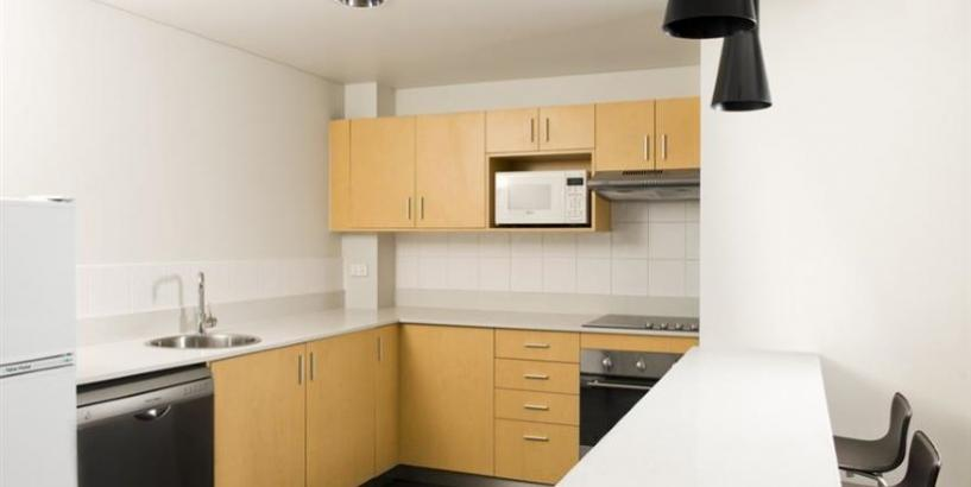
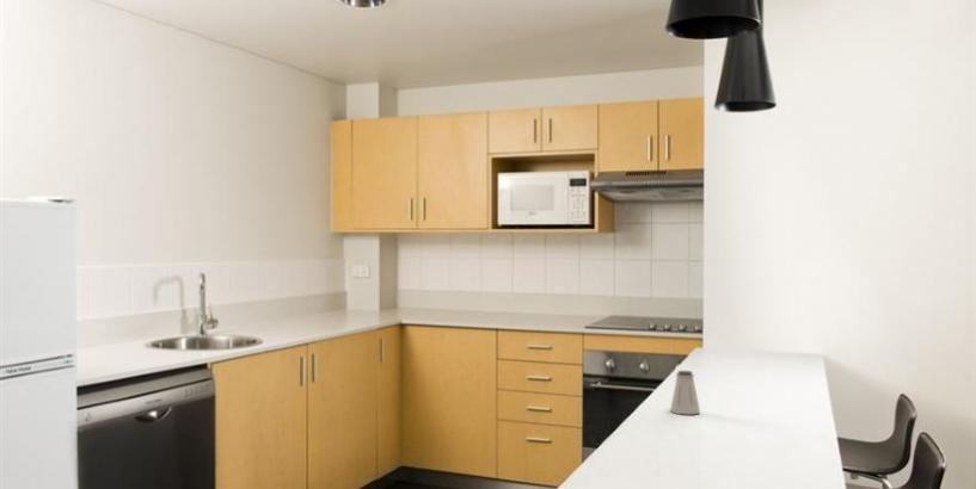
+ saltshaker (685, 391)
